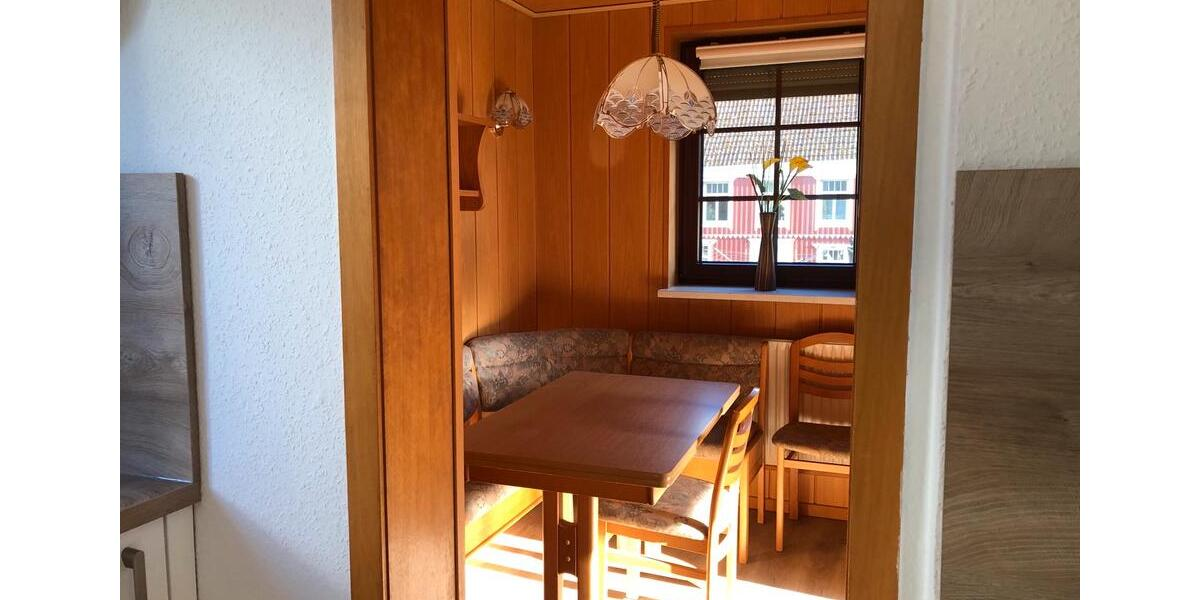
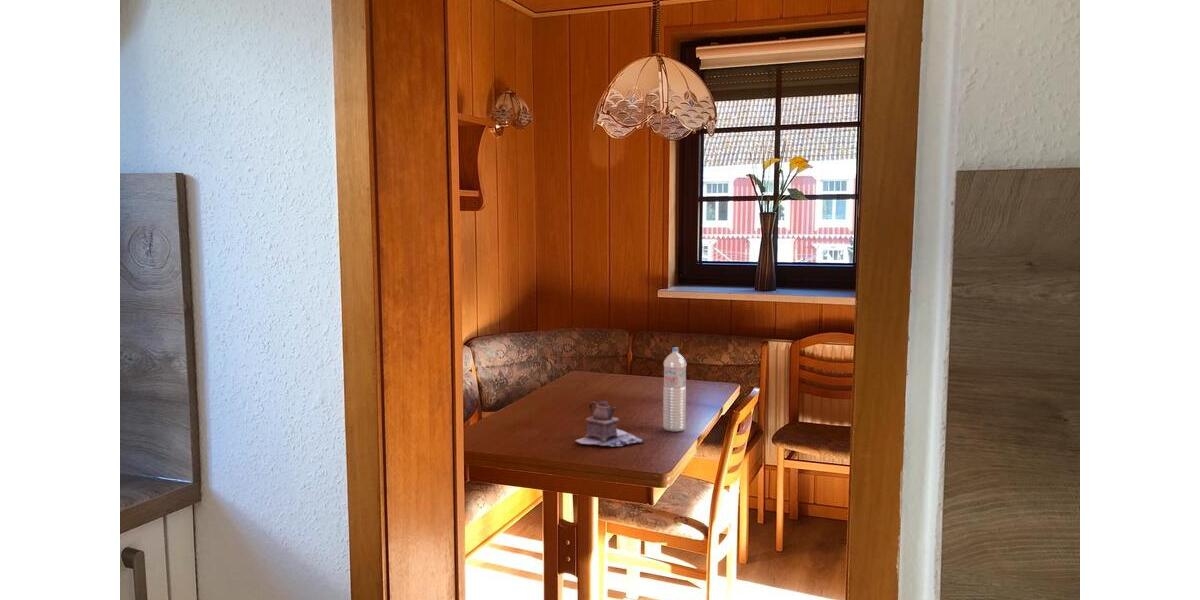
+ teapot (604, 420)
+ water bottle (674, 388)
